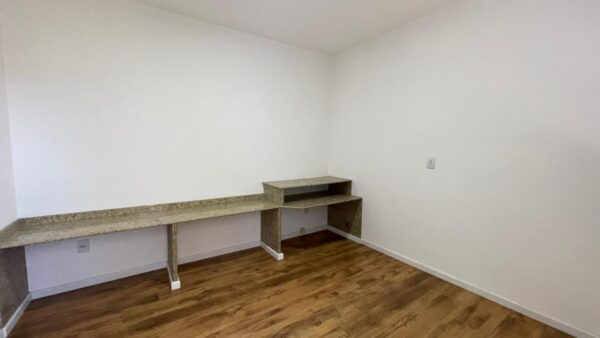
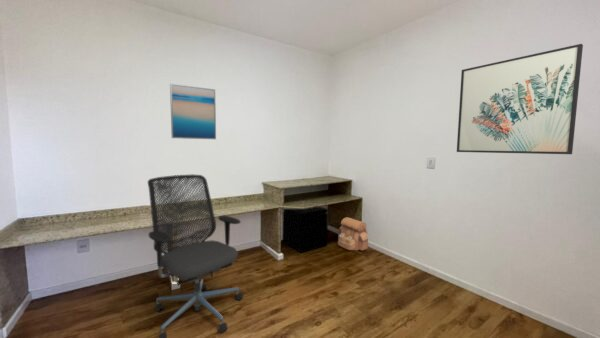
+ storage box (304, 226)
+ wall art (510, 106)
+ office chair (199, 247)
+ wall art (194, 113)
+ backpack (352, 232)
